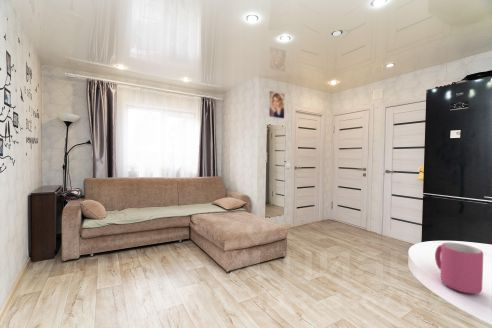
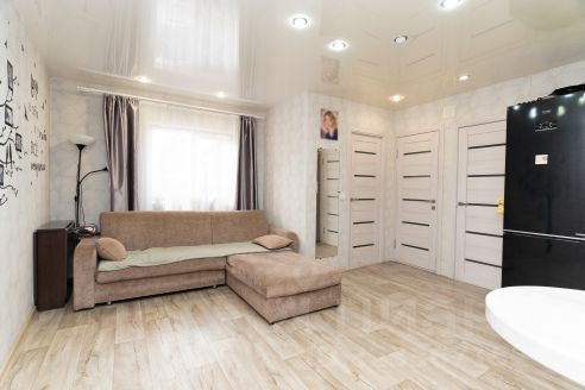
- mug (455, 264)
